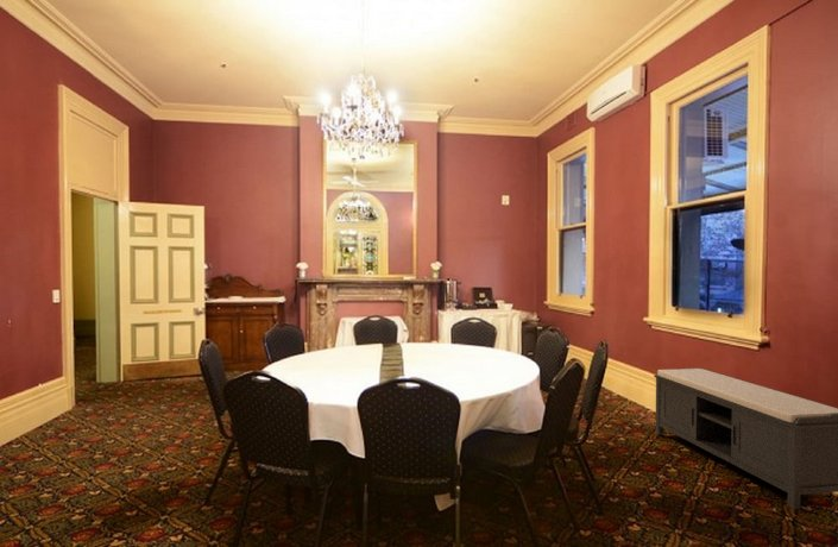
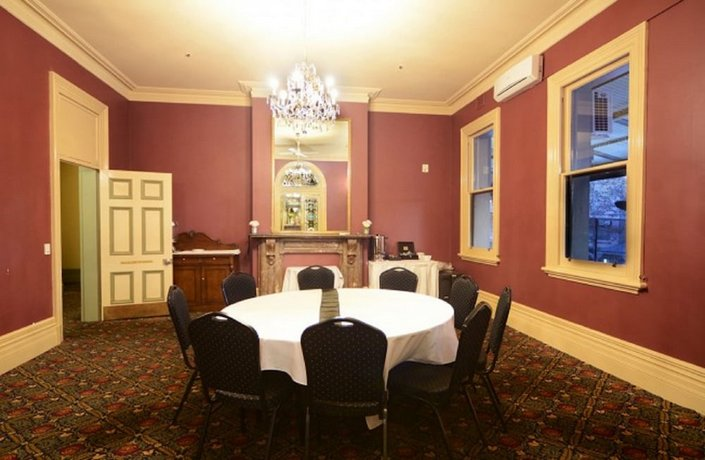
- bench (738, 425)
